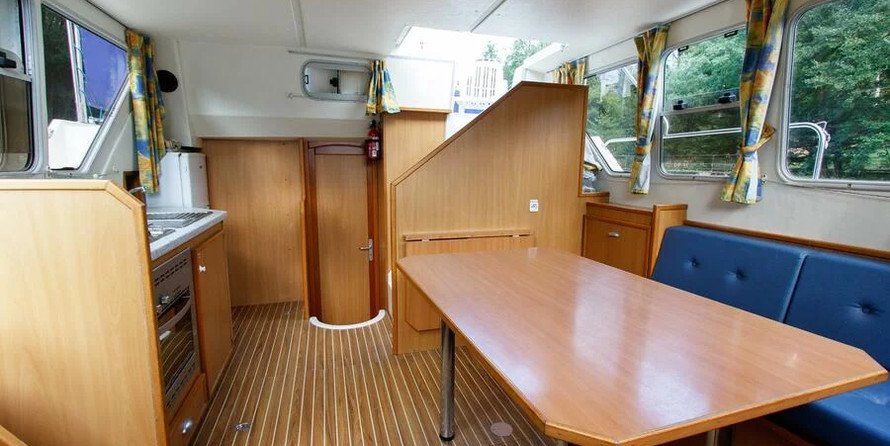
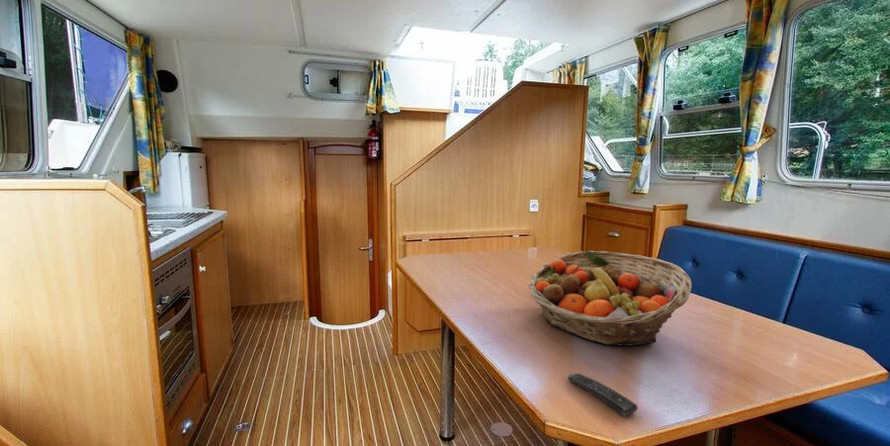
+ fruit basket (601, 292)
+ remote control (597, 390)
